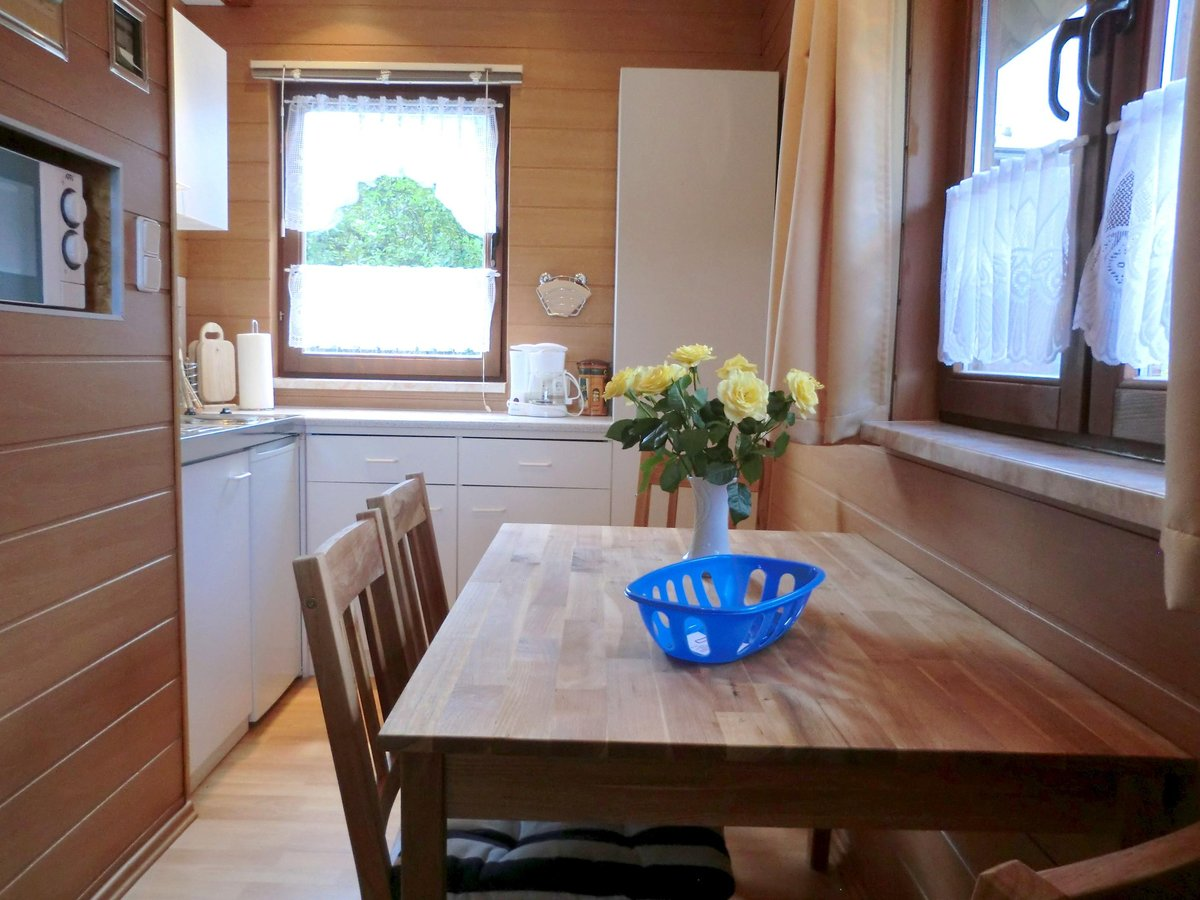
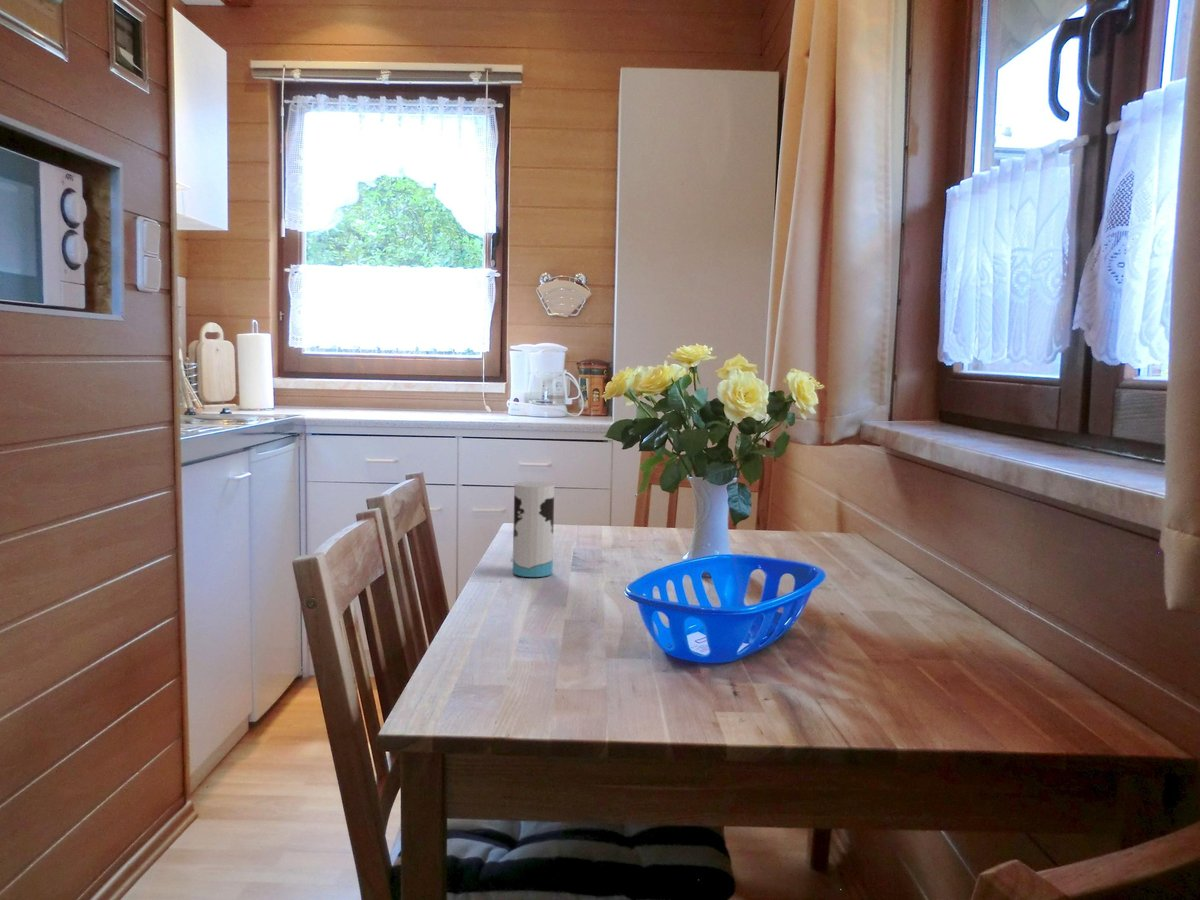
+ cup (533, 528)
